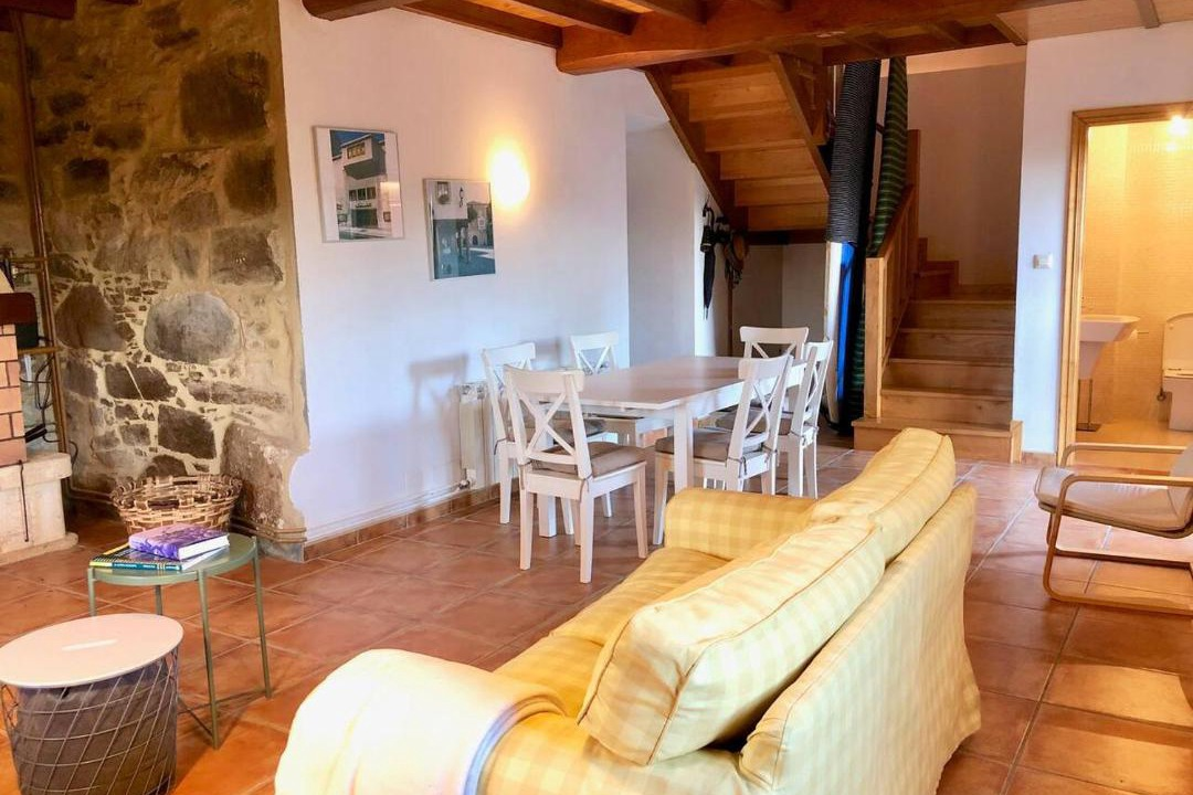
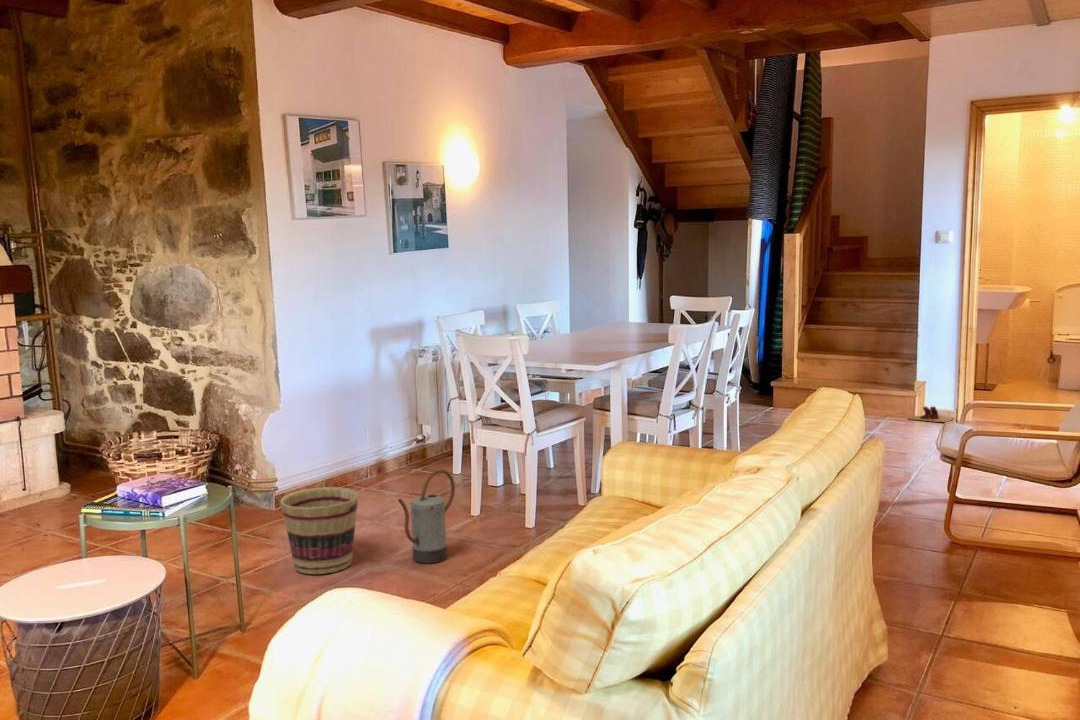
+ watering can (427, 515)
+ basket (321, 531)
+ slippers (931, 412)
